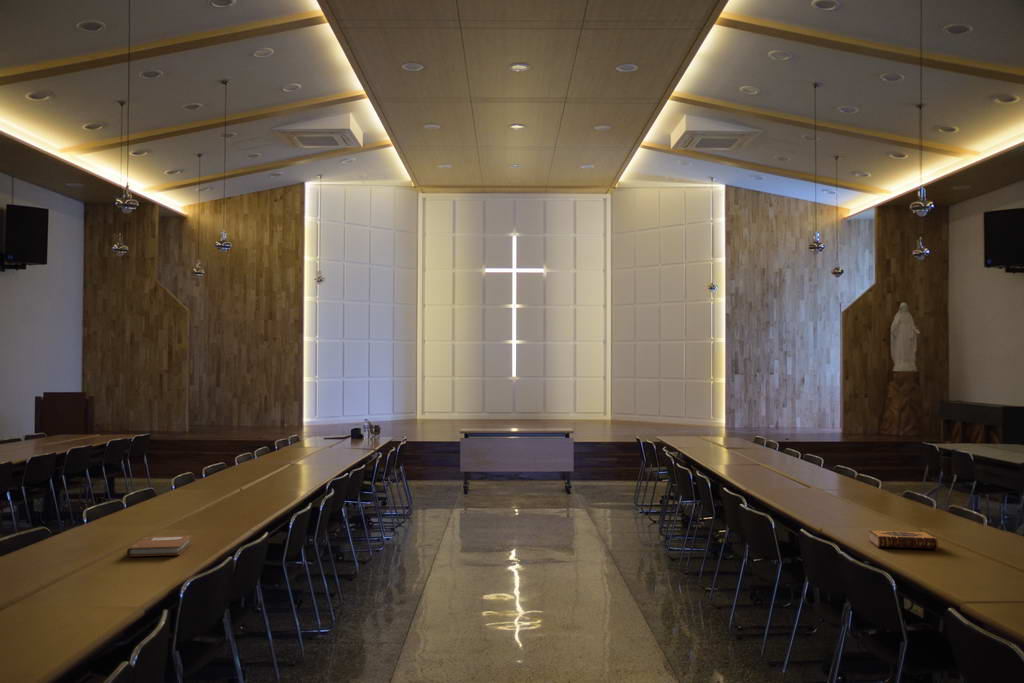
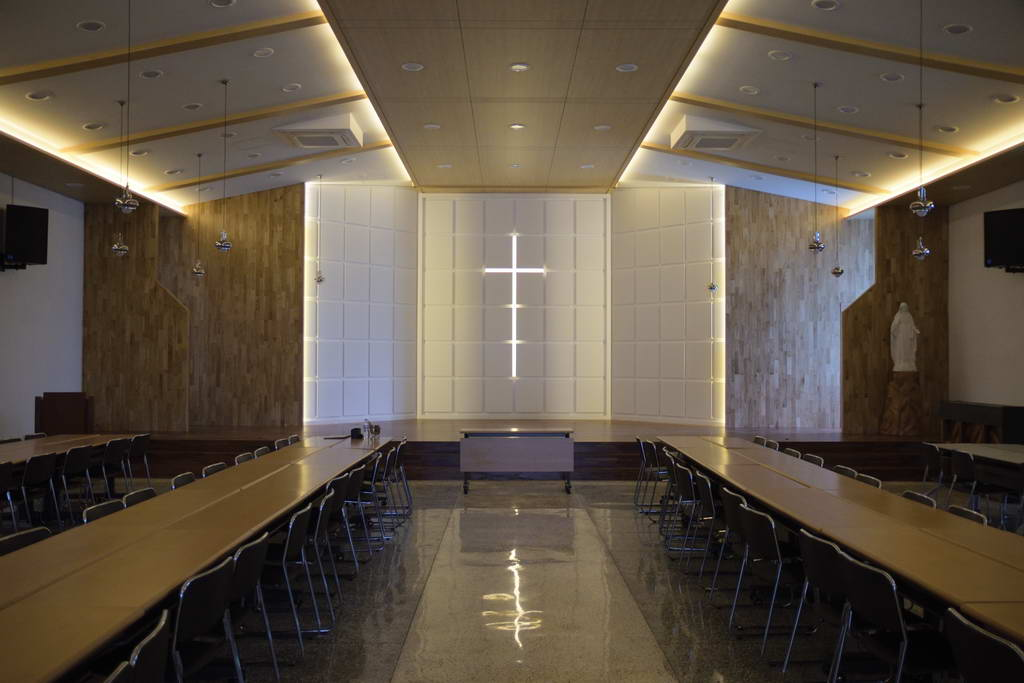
- hardback book (902, 539)
- notebook (160, 545)
